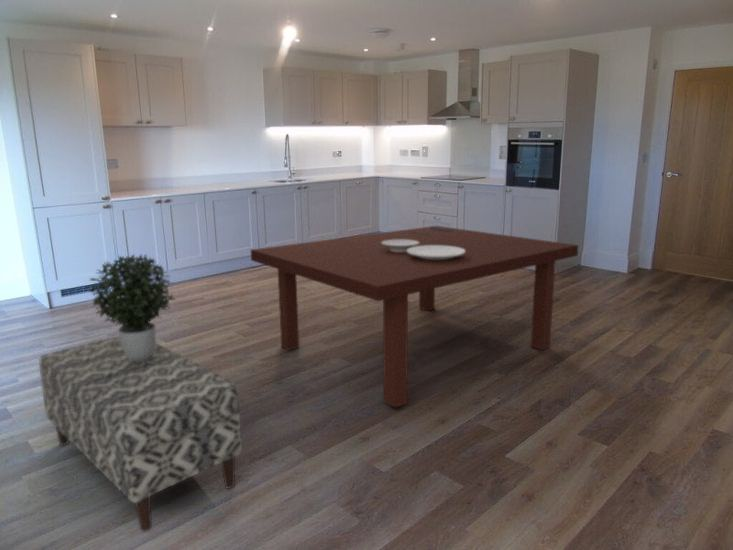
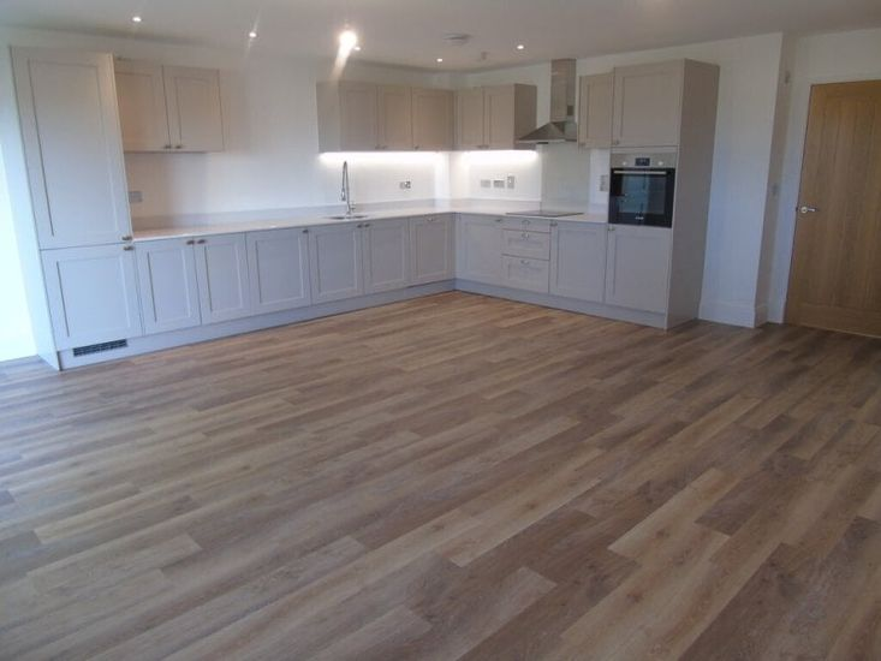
- bench (136, 416)
- dining table (415, 290)
- potted plant (136, 307)
